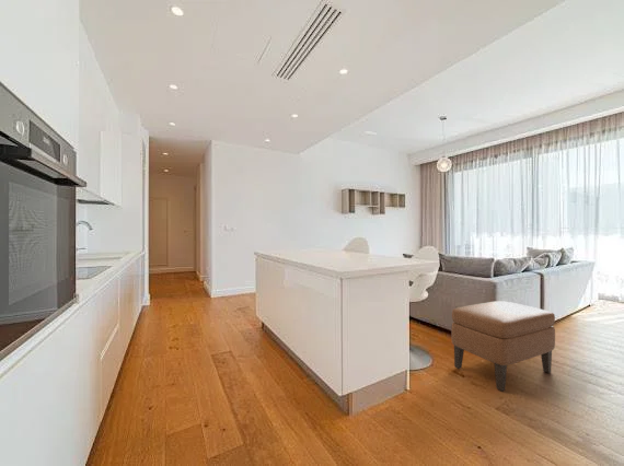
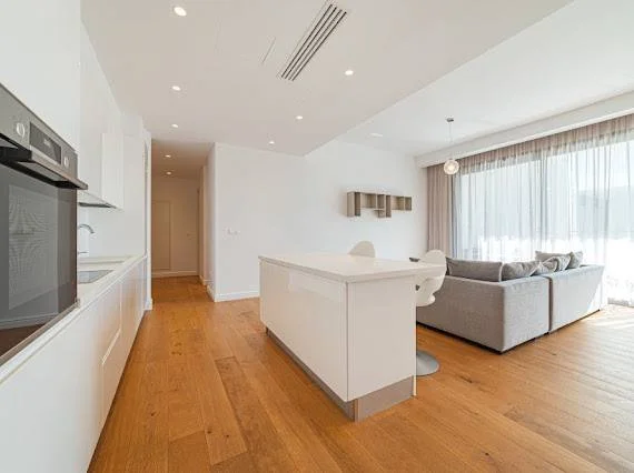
- ottoman (501, 338)
